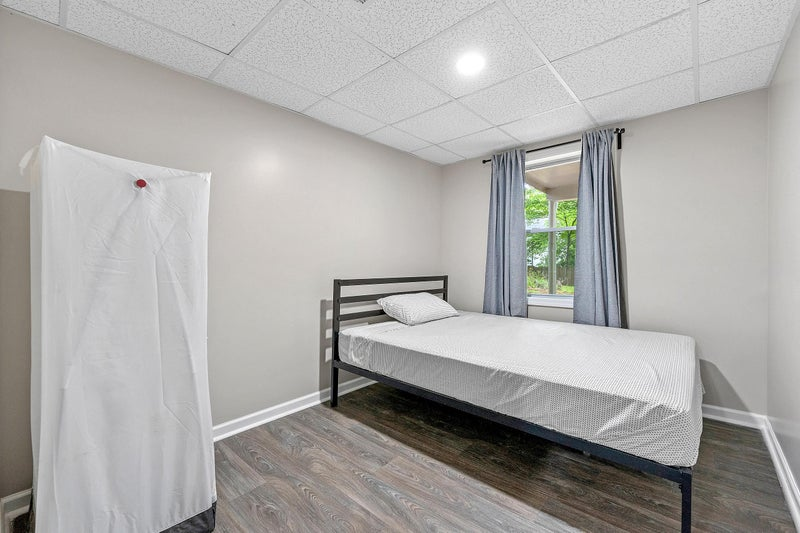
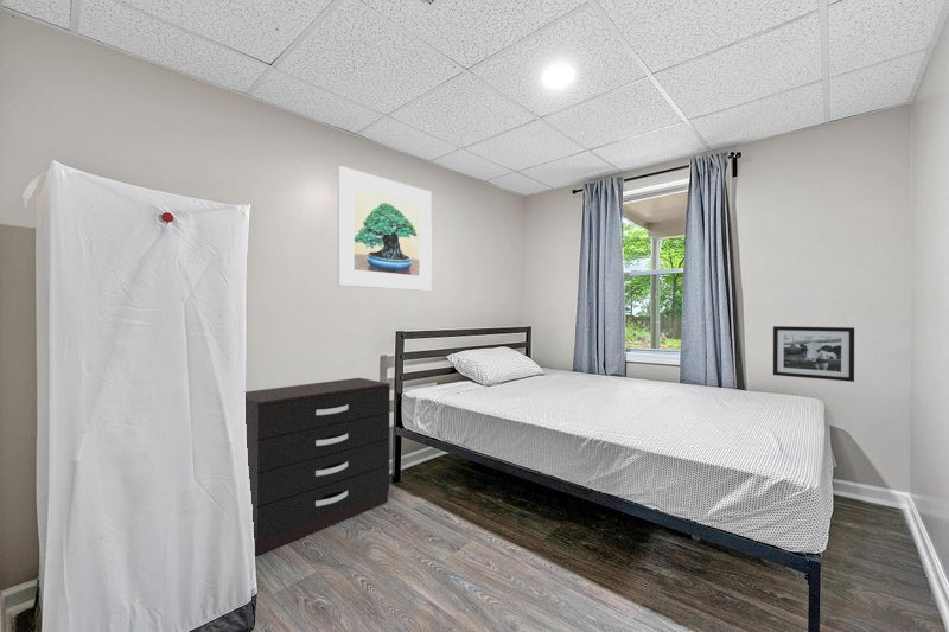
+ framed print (388, 234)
+ dresser (318, 452)
+ picture frame (811, 352)
